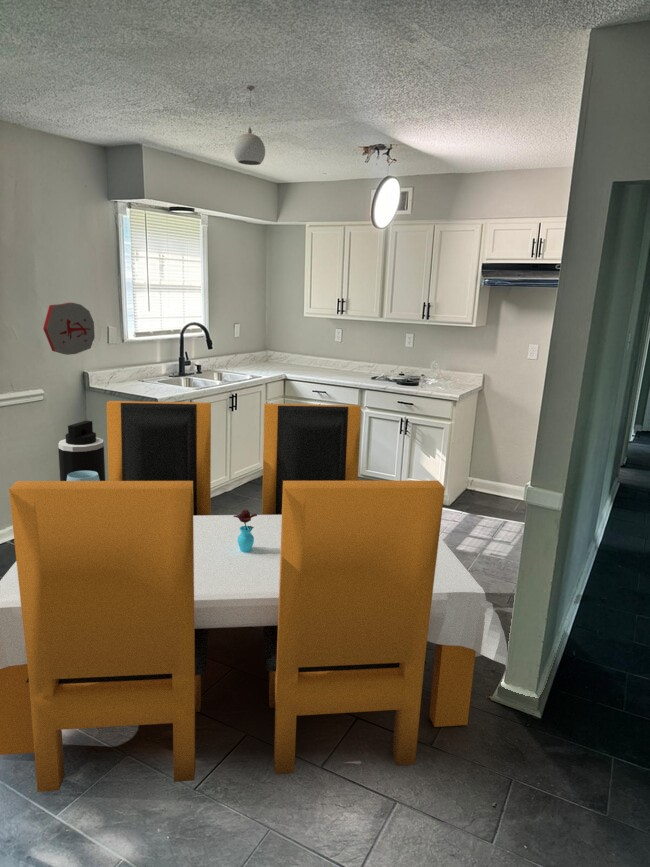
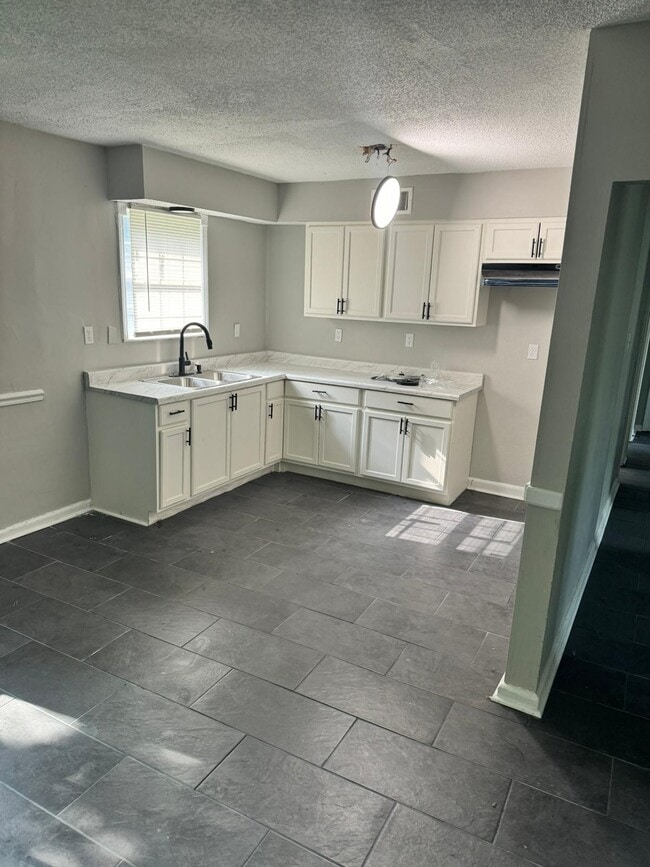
- decorative plate (70, 328)
- pendant light (249, 128)
- trash can (83, 470)
- dining set (245, 553)
